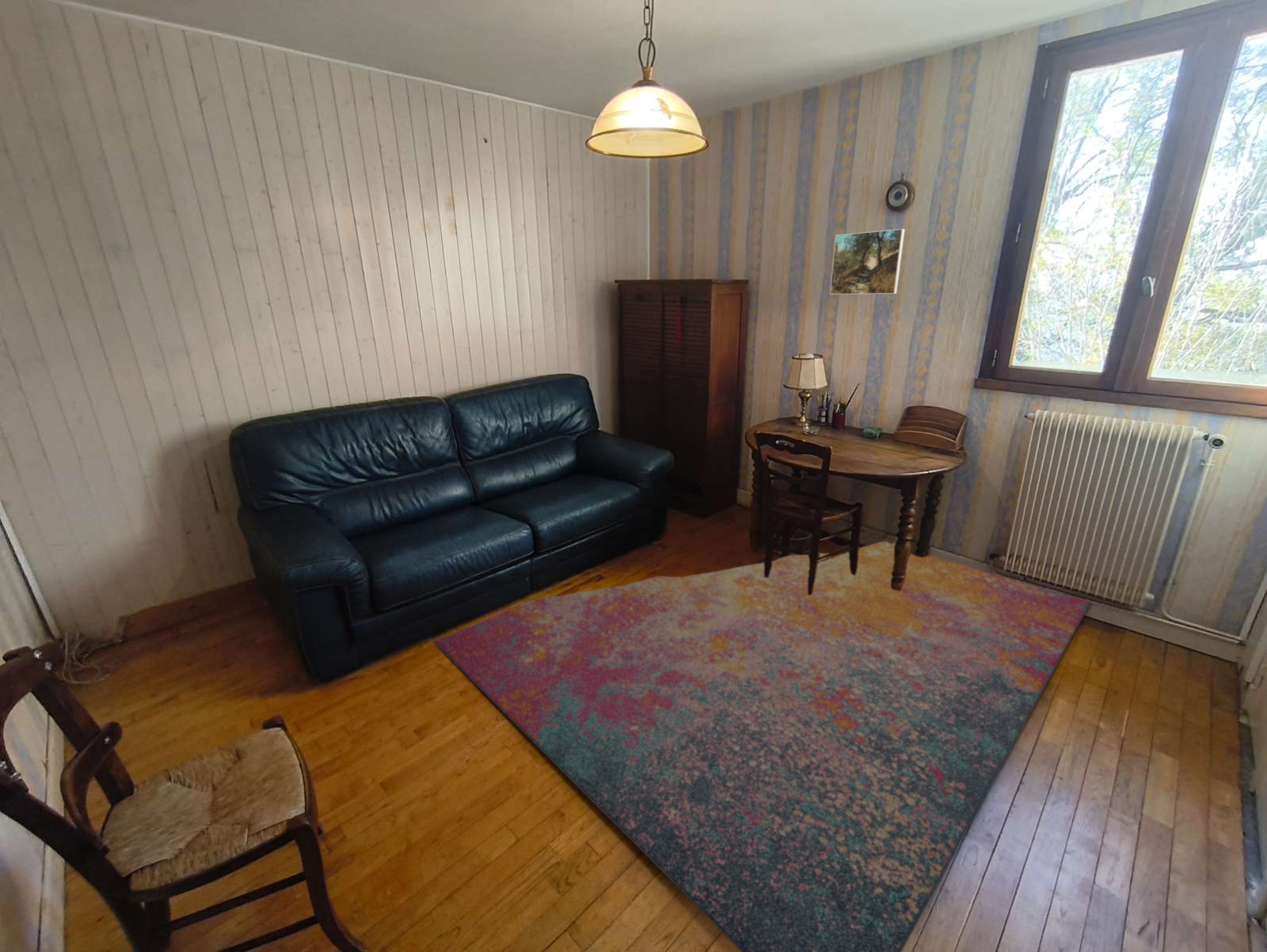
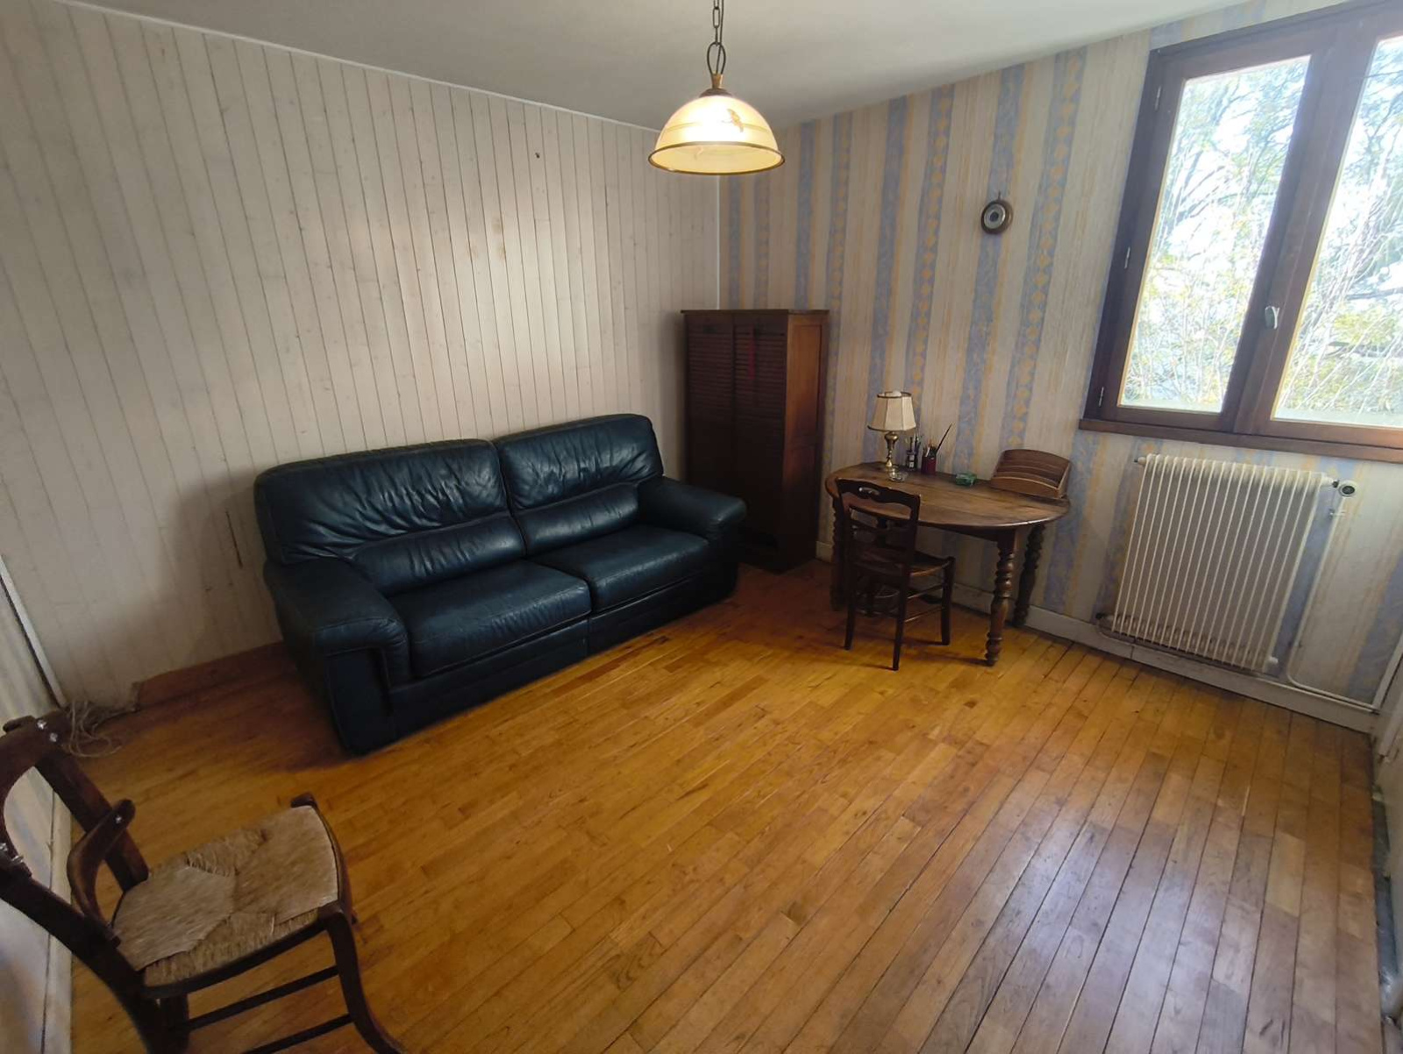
- rug (795, 607)
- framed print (865, 263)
